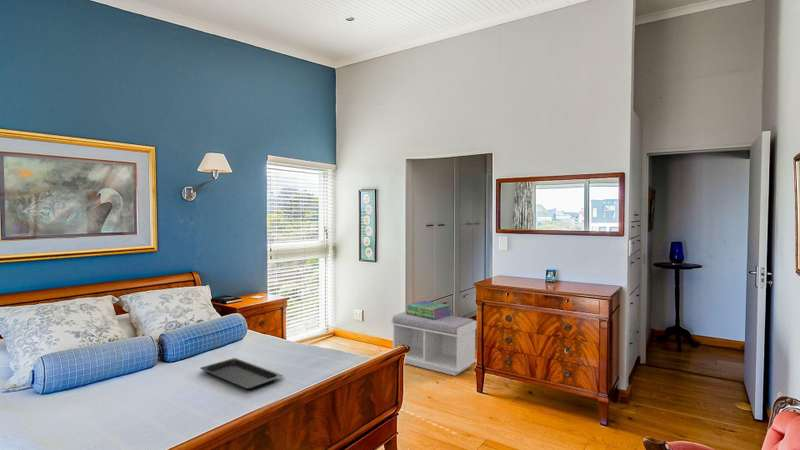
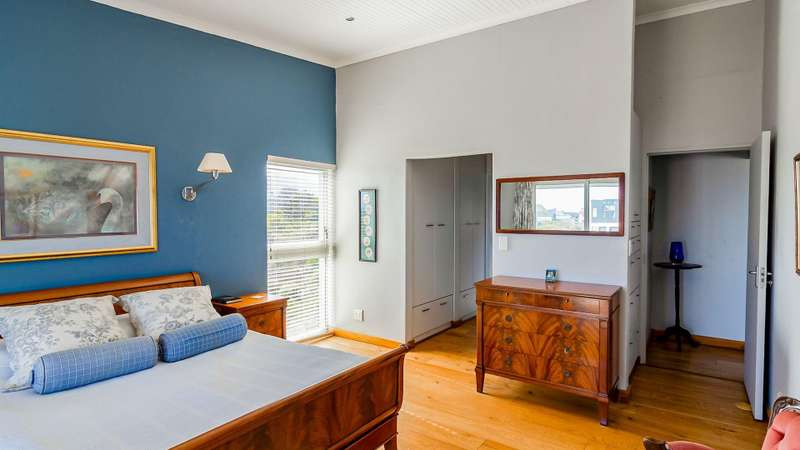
- bench (432, 339)
- stack of books (428, 309)
- serving tray (240, 373)
